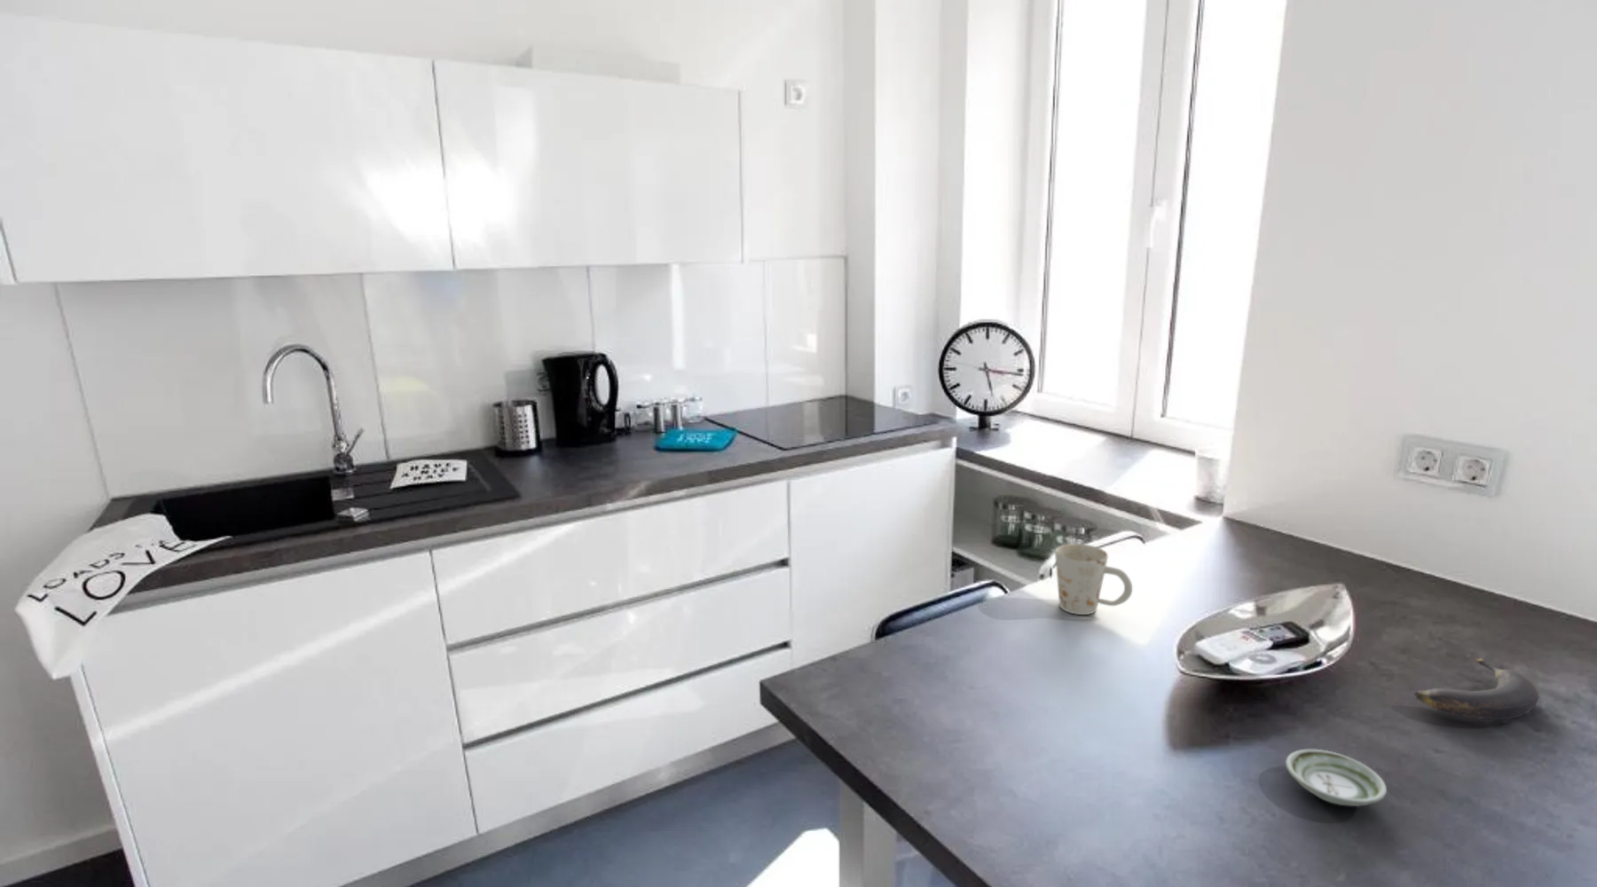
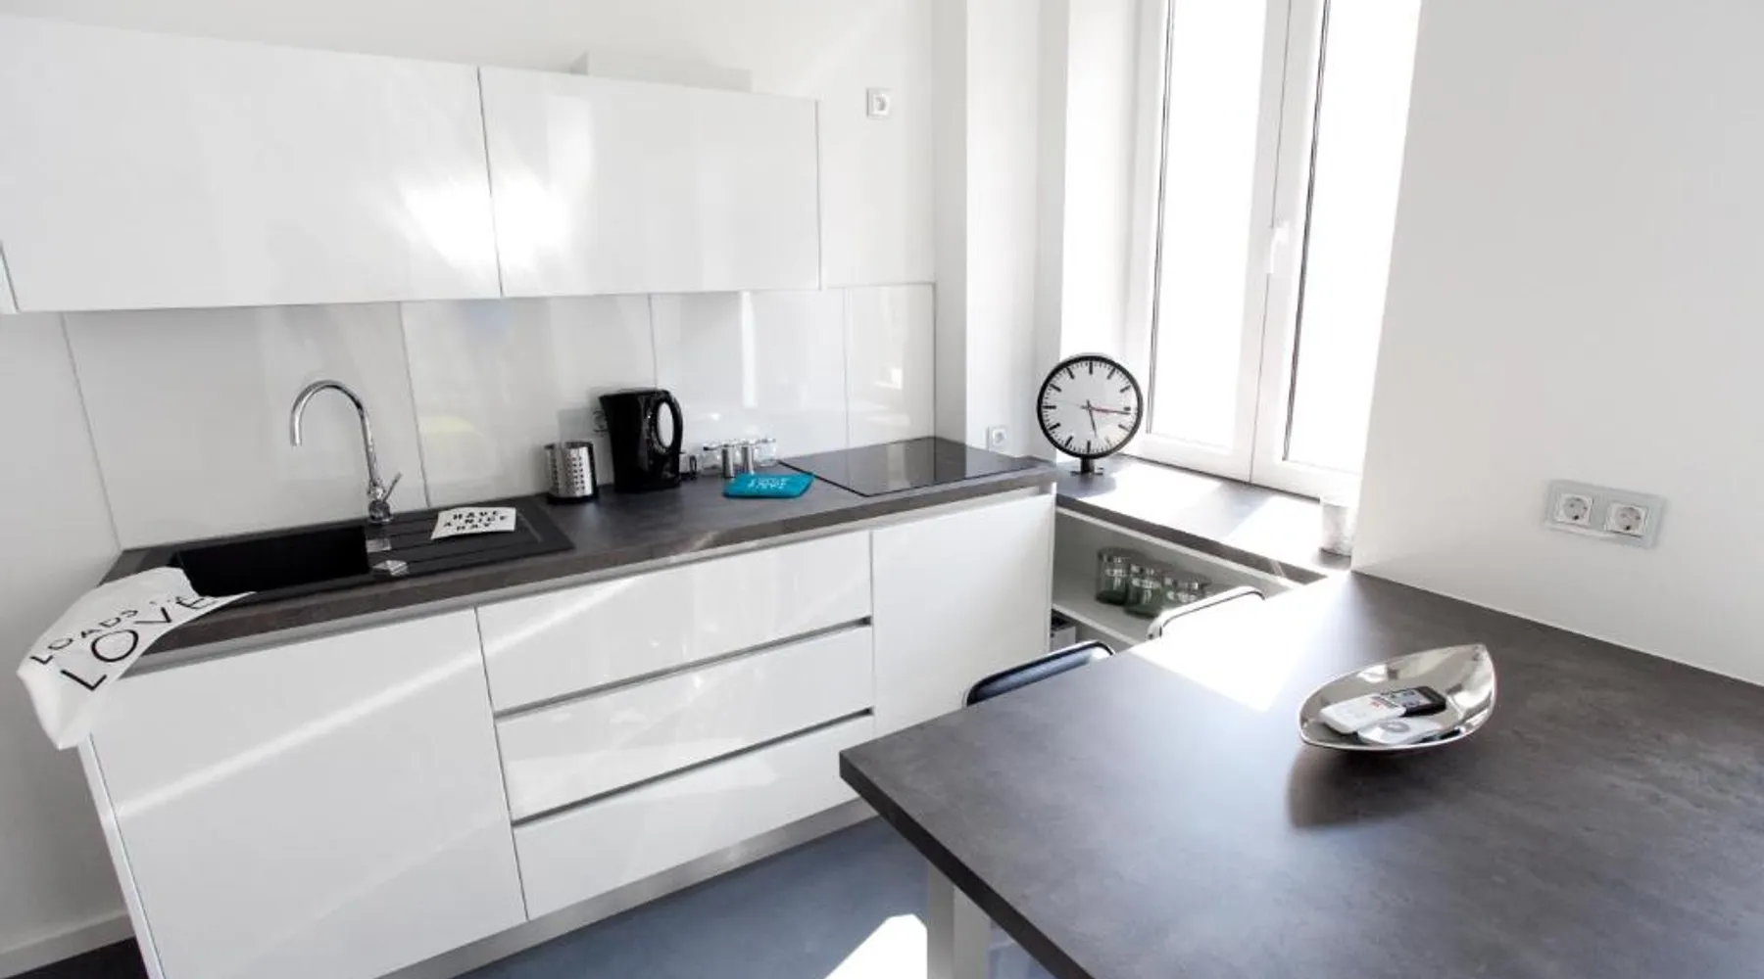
- mug (1092, 582)
- saucer (1334, 781)
- banana (1486, 691)
